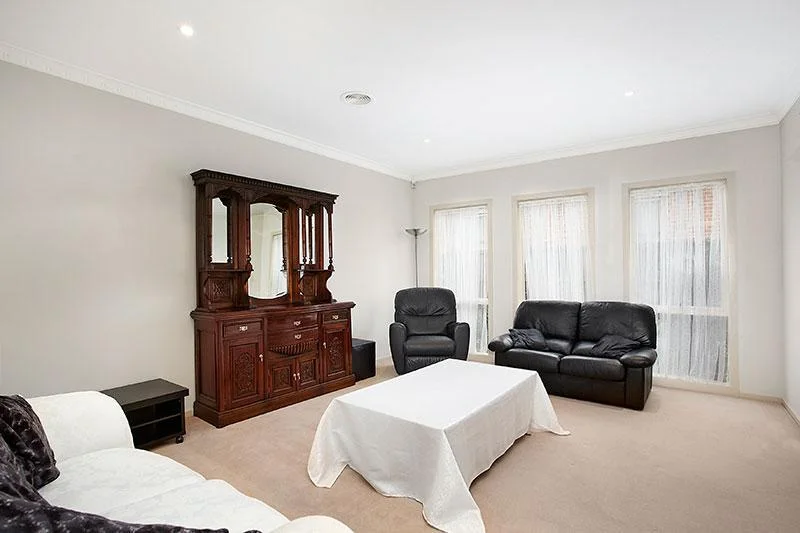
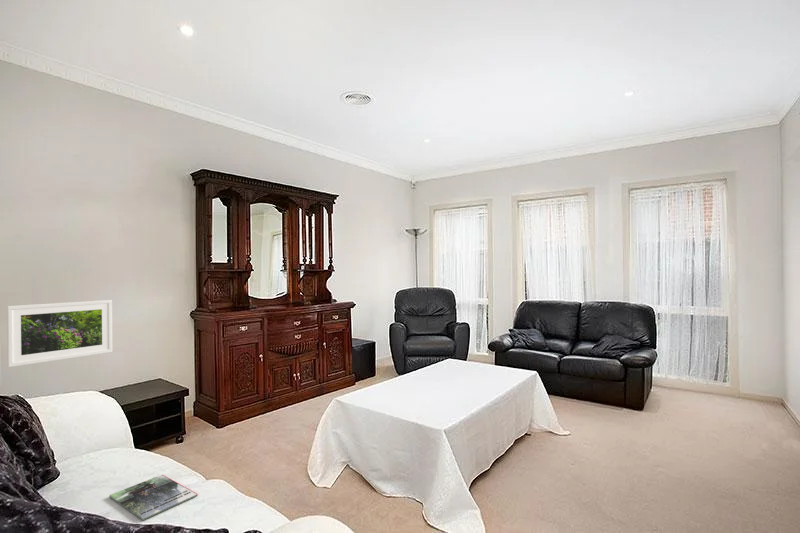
+ magazine (153, 495)
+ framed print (63, 330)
